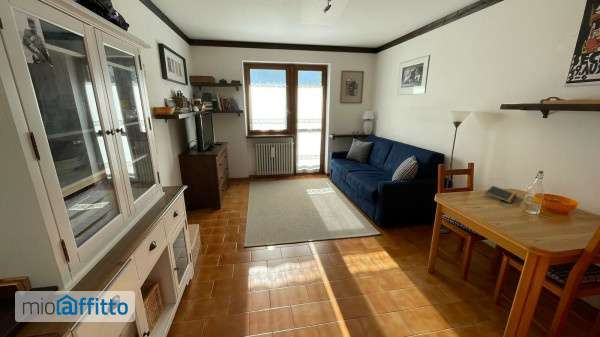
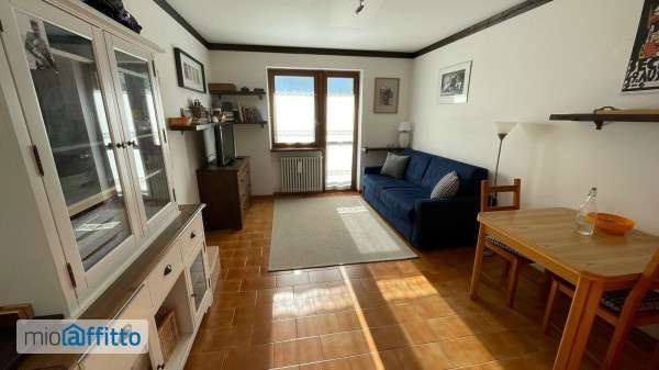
- notepad (501, 193)
